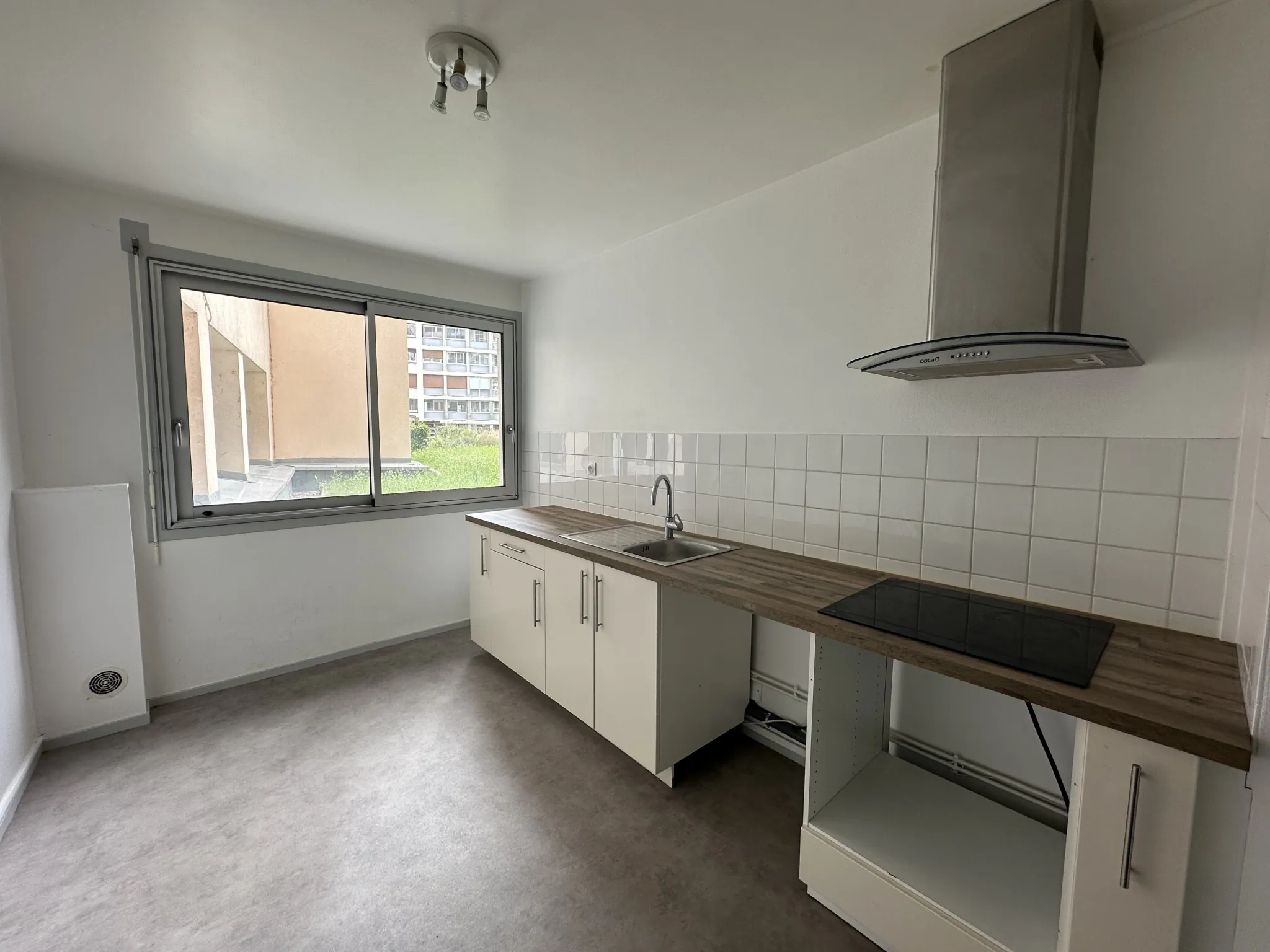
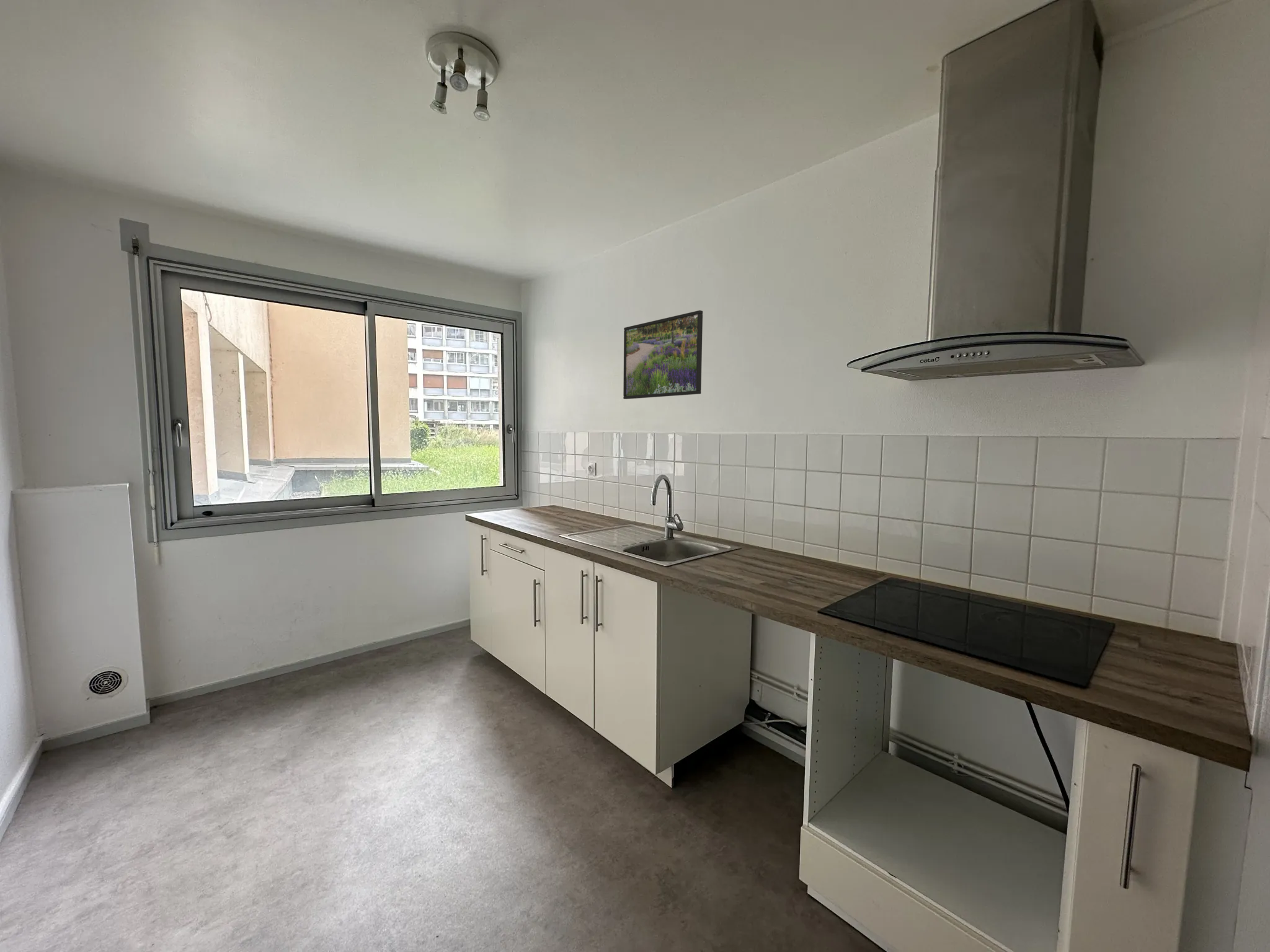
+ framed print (660, 358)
